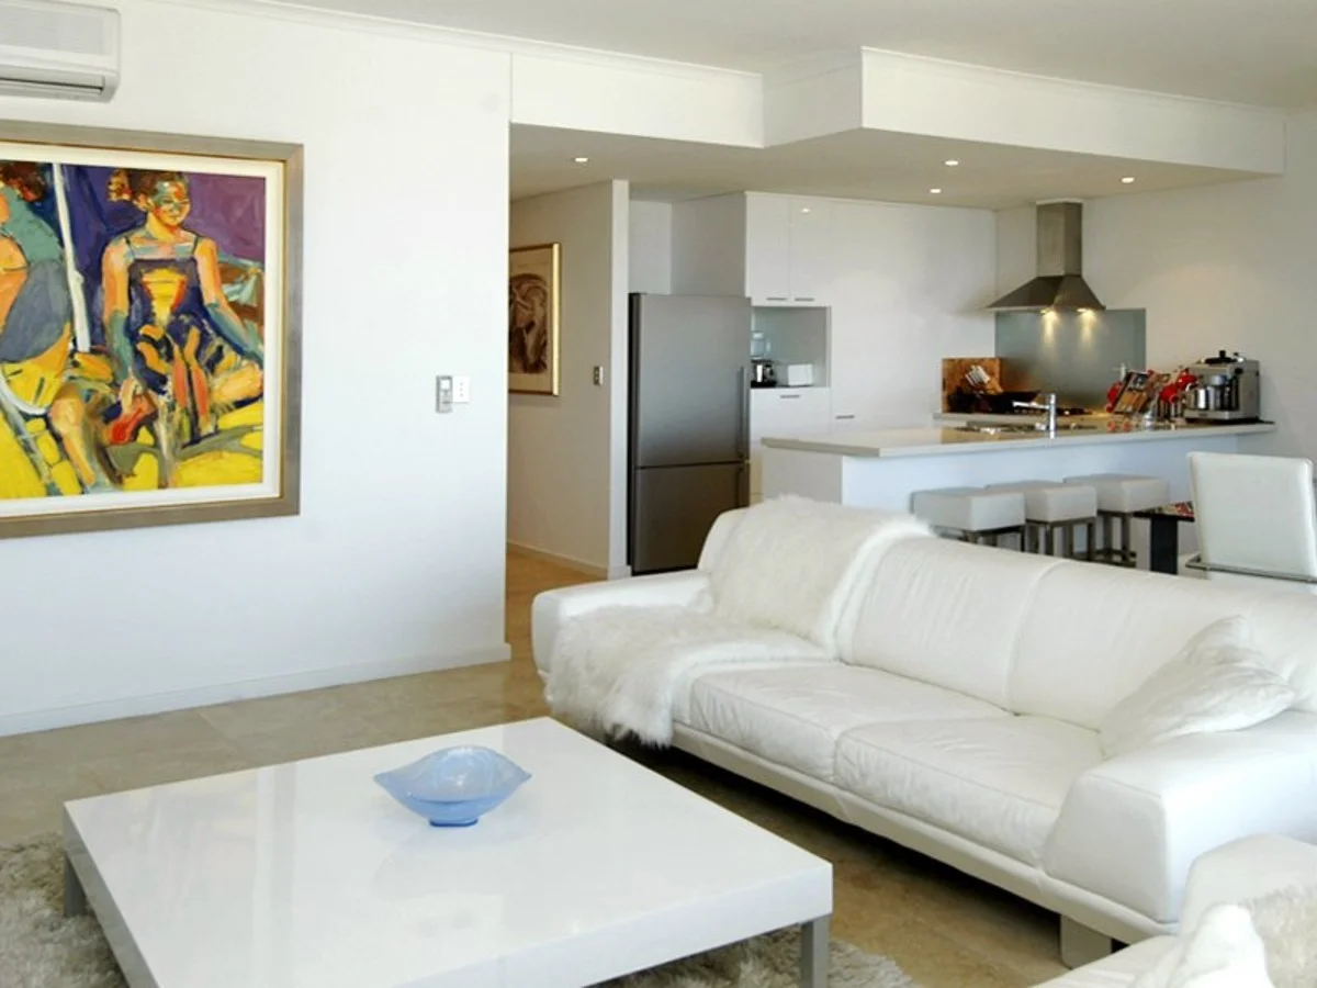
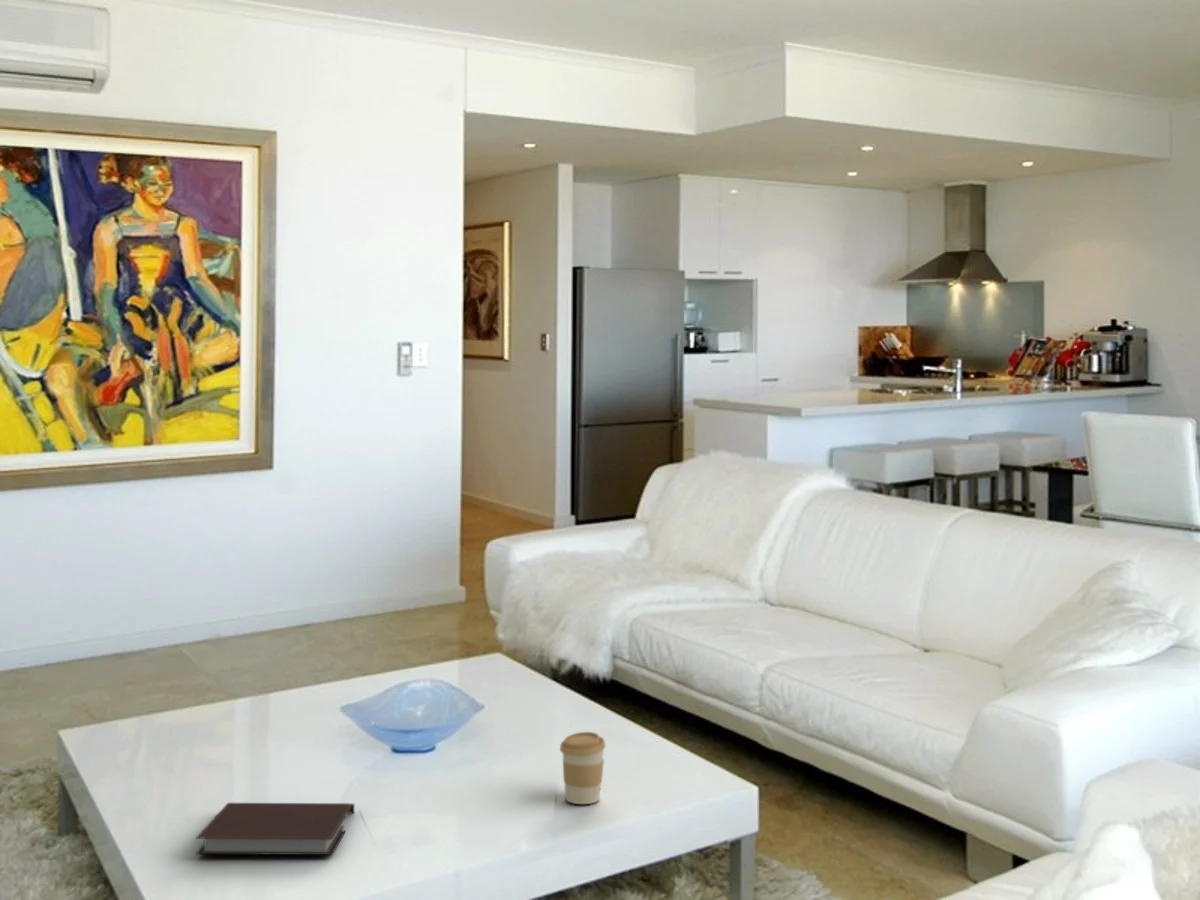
+ notebook (278, 827)
+ coffee cup (582, 767)
